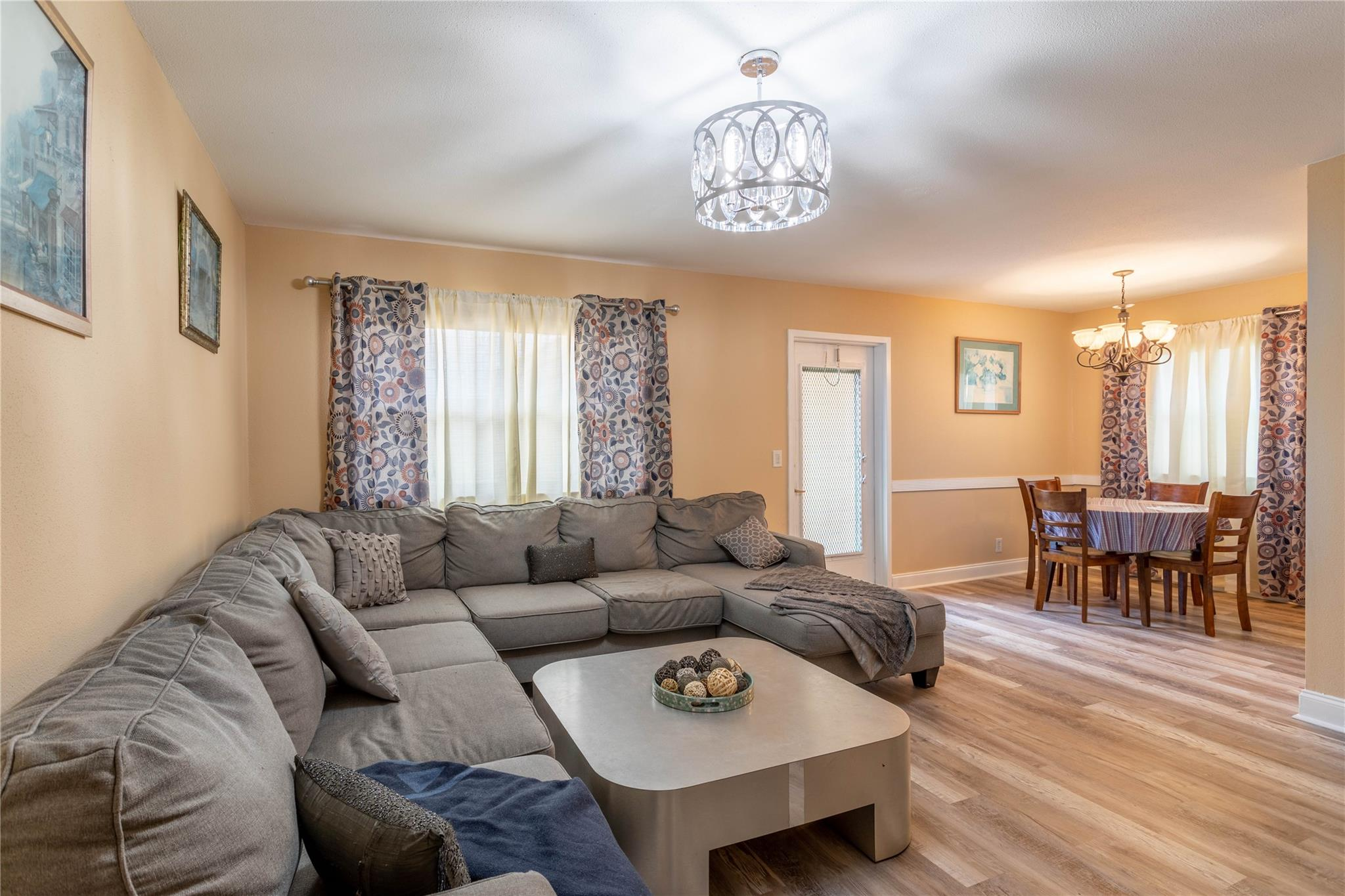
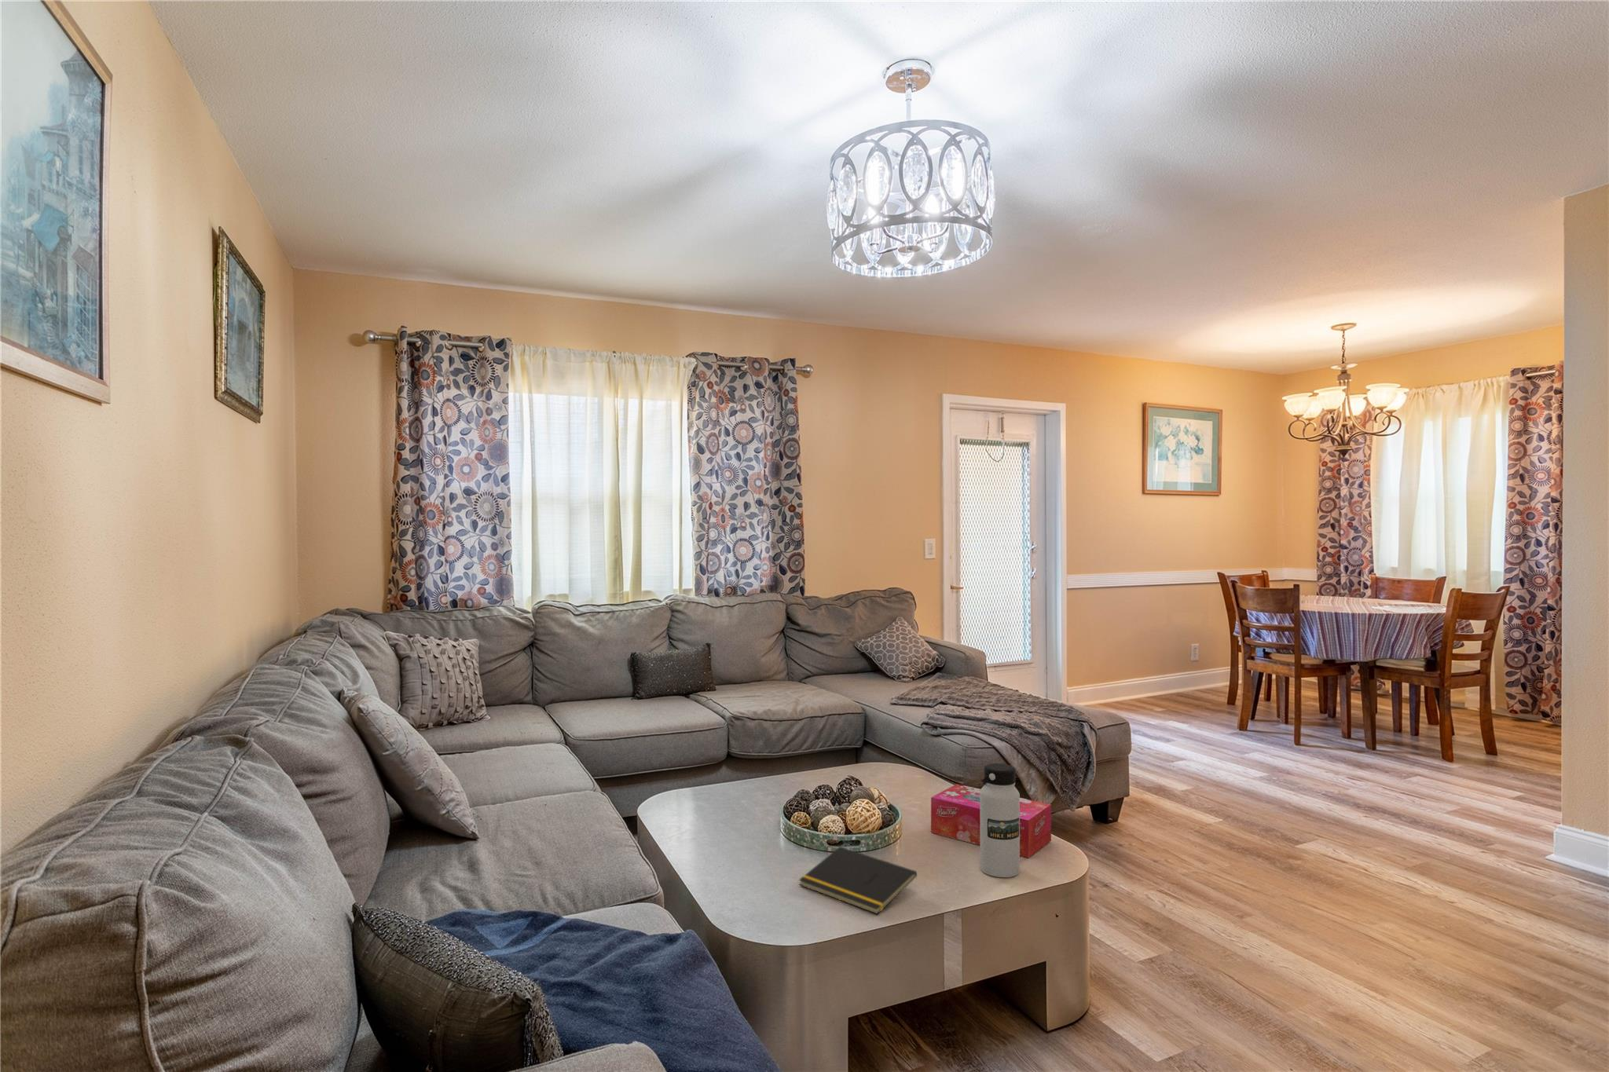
+ notepad (858, 878)
+ tissue box (979, 818)
+ water bottle (999, 818)
